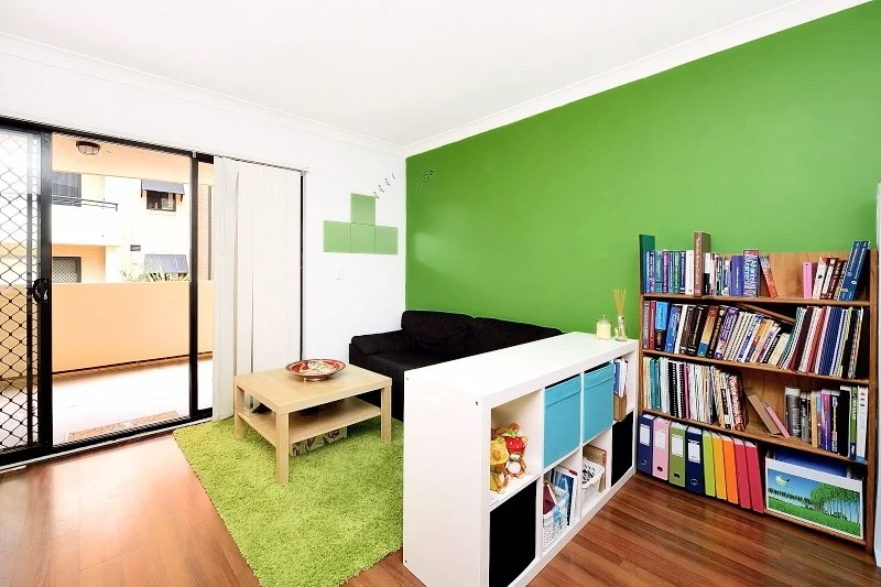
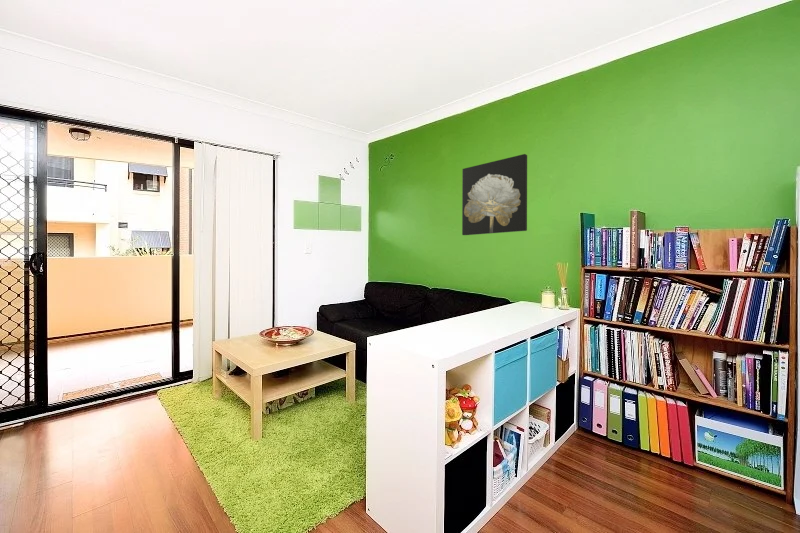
+ wall art (492, 197)
